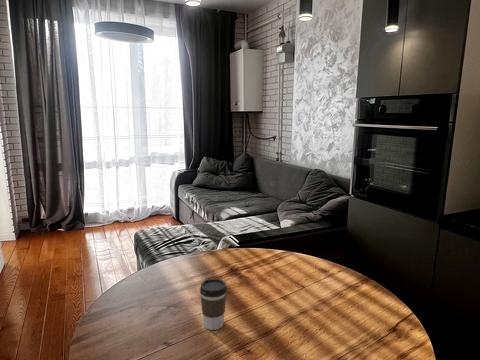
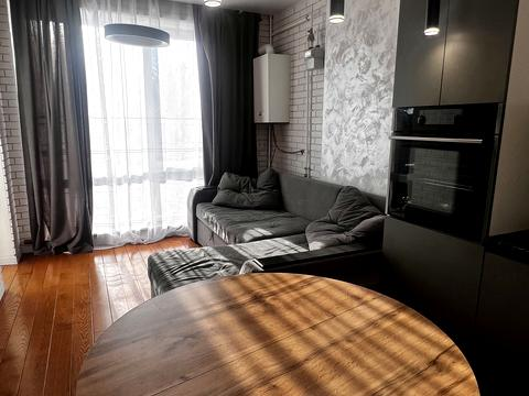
- coffee cup (213, 304)
